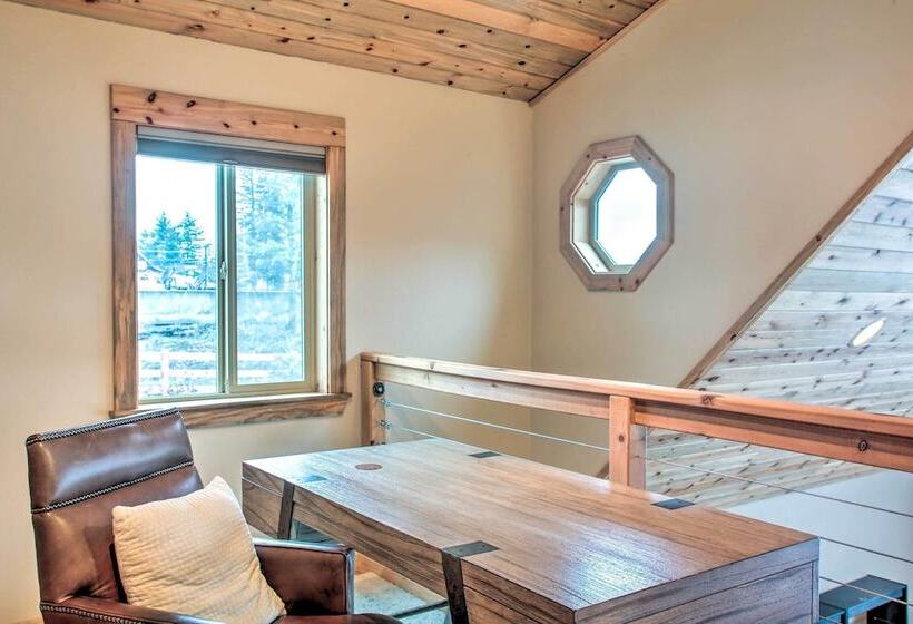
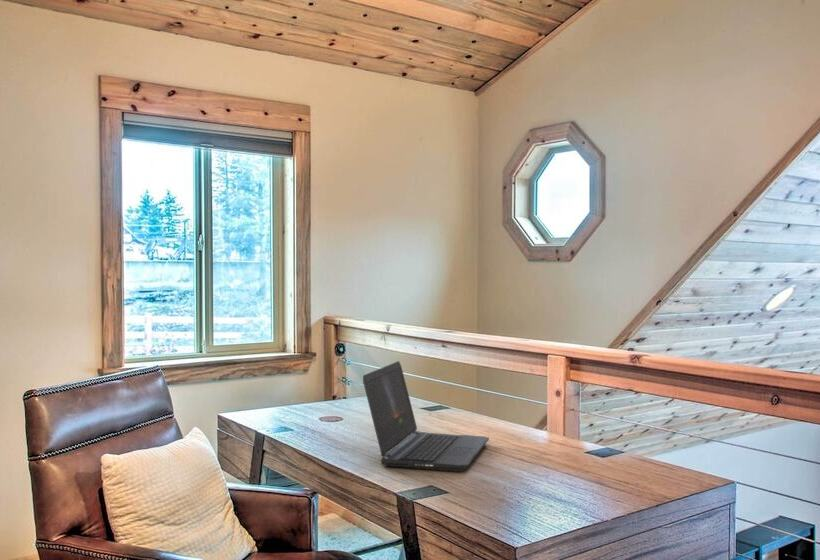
+ laptop computer (413, 414)
